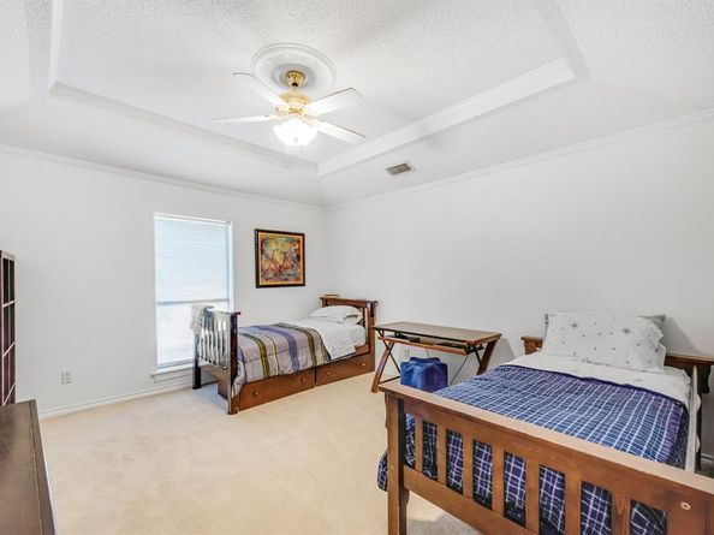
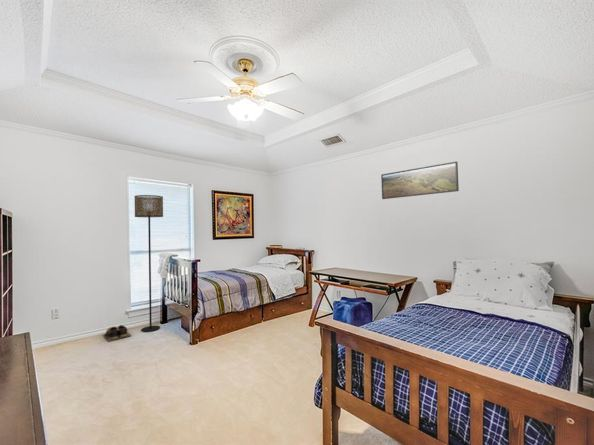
+ shoes (116, 330)
+ floor lamp (149, 262)
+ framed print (416, 182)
